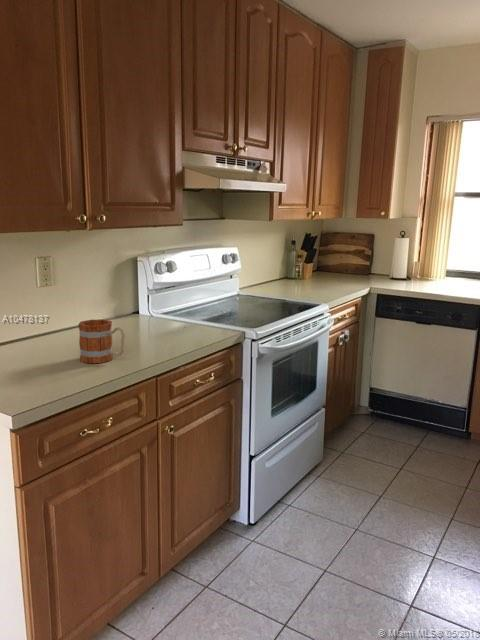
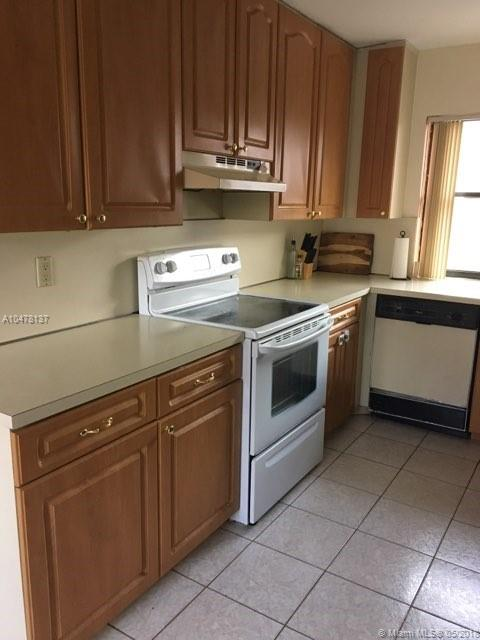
- mug (102, 341)
